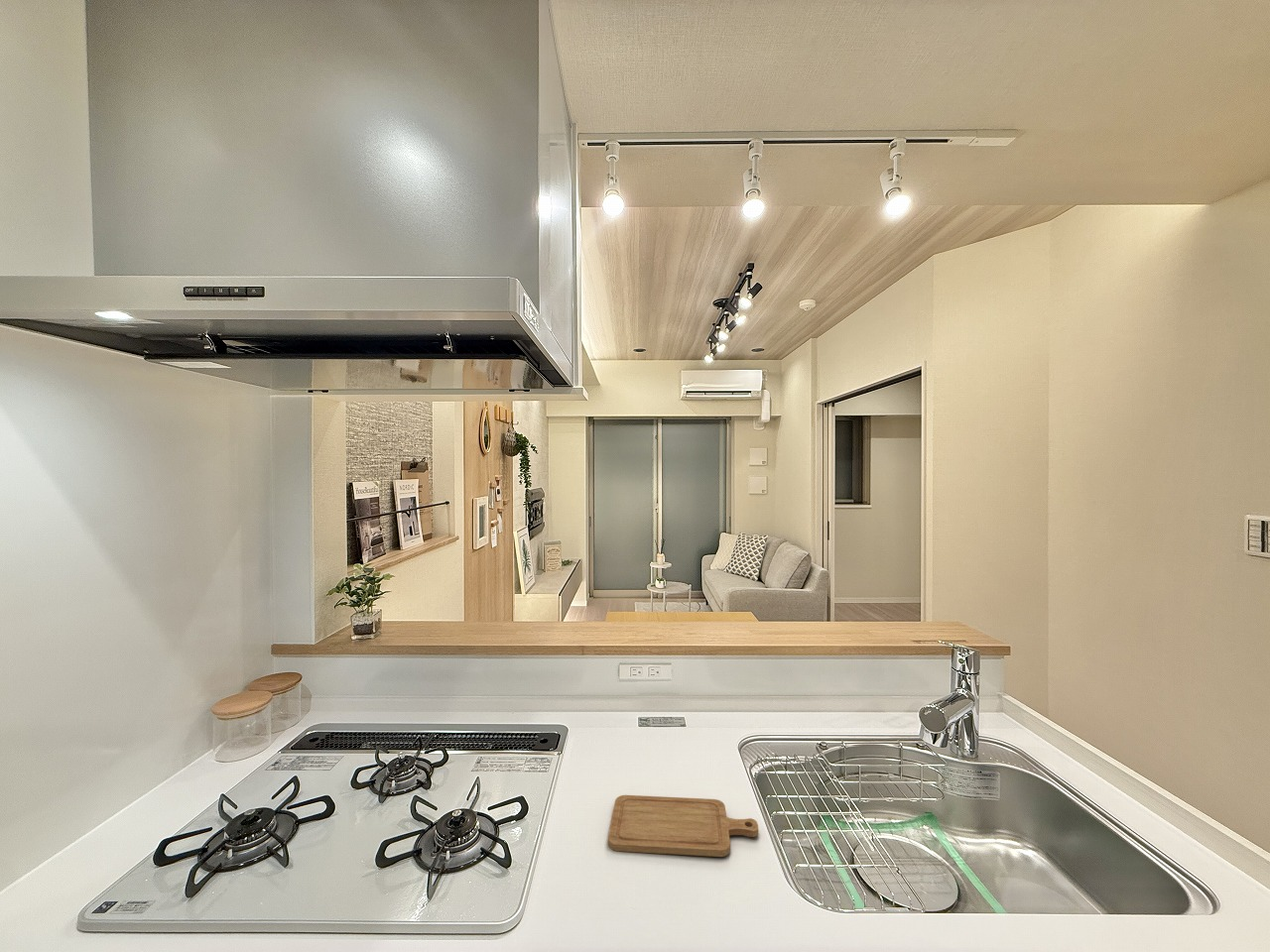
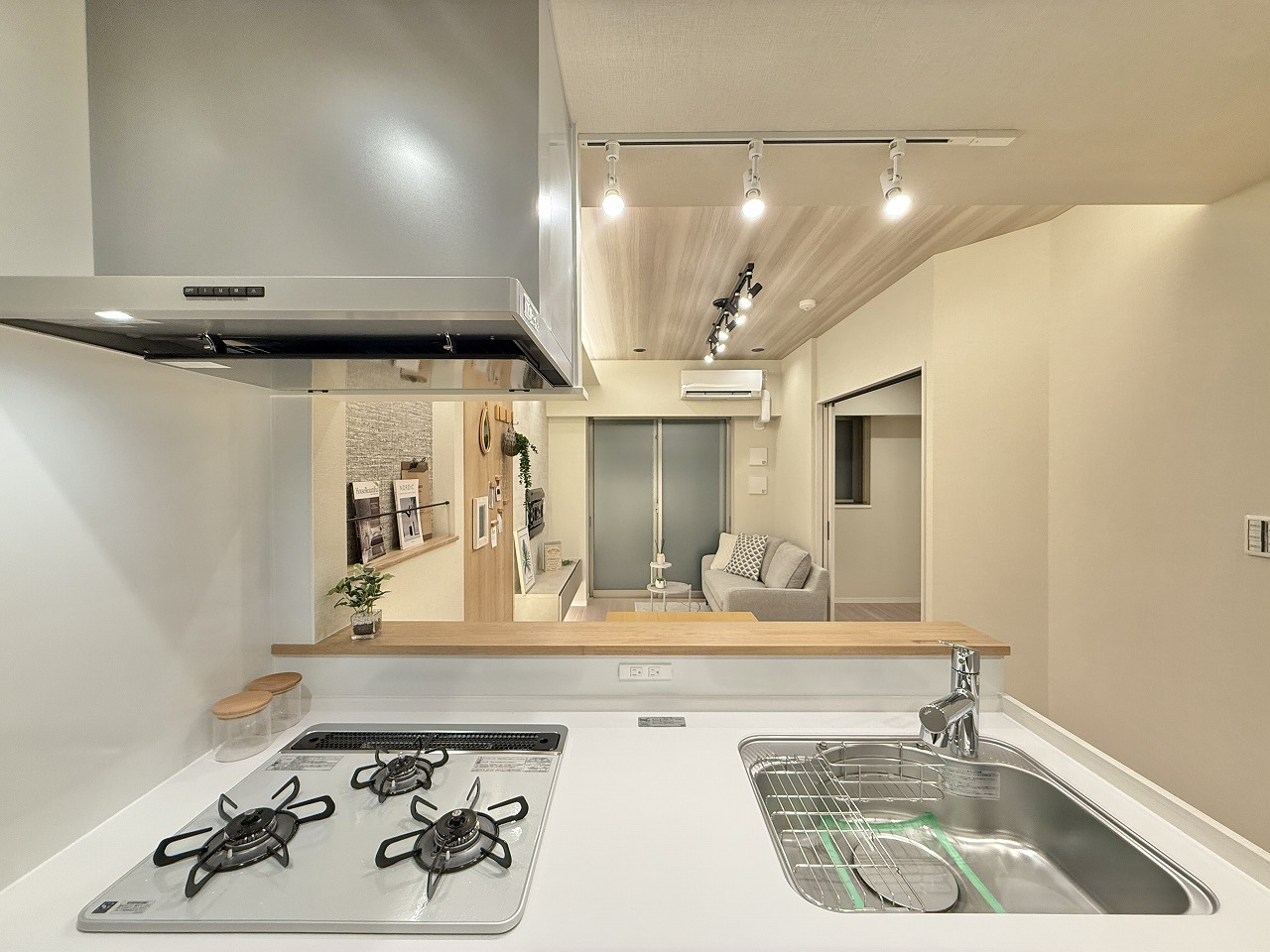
- chopping board (684, 824)
